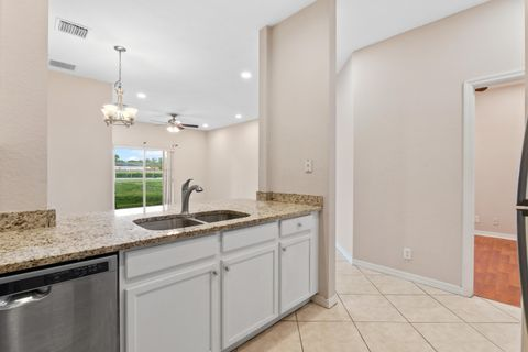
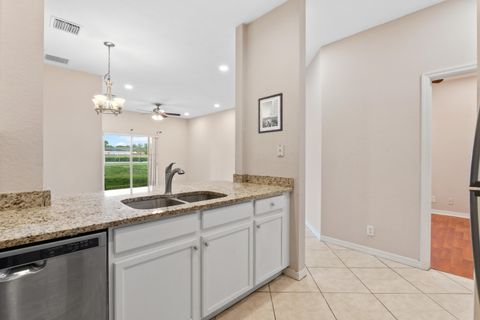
+ wall art (269, 114)
